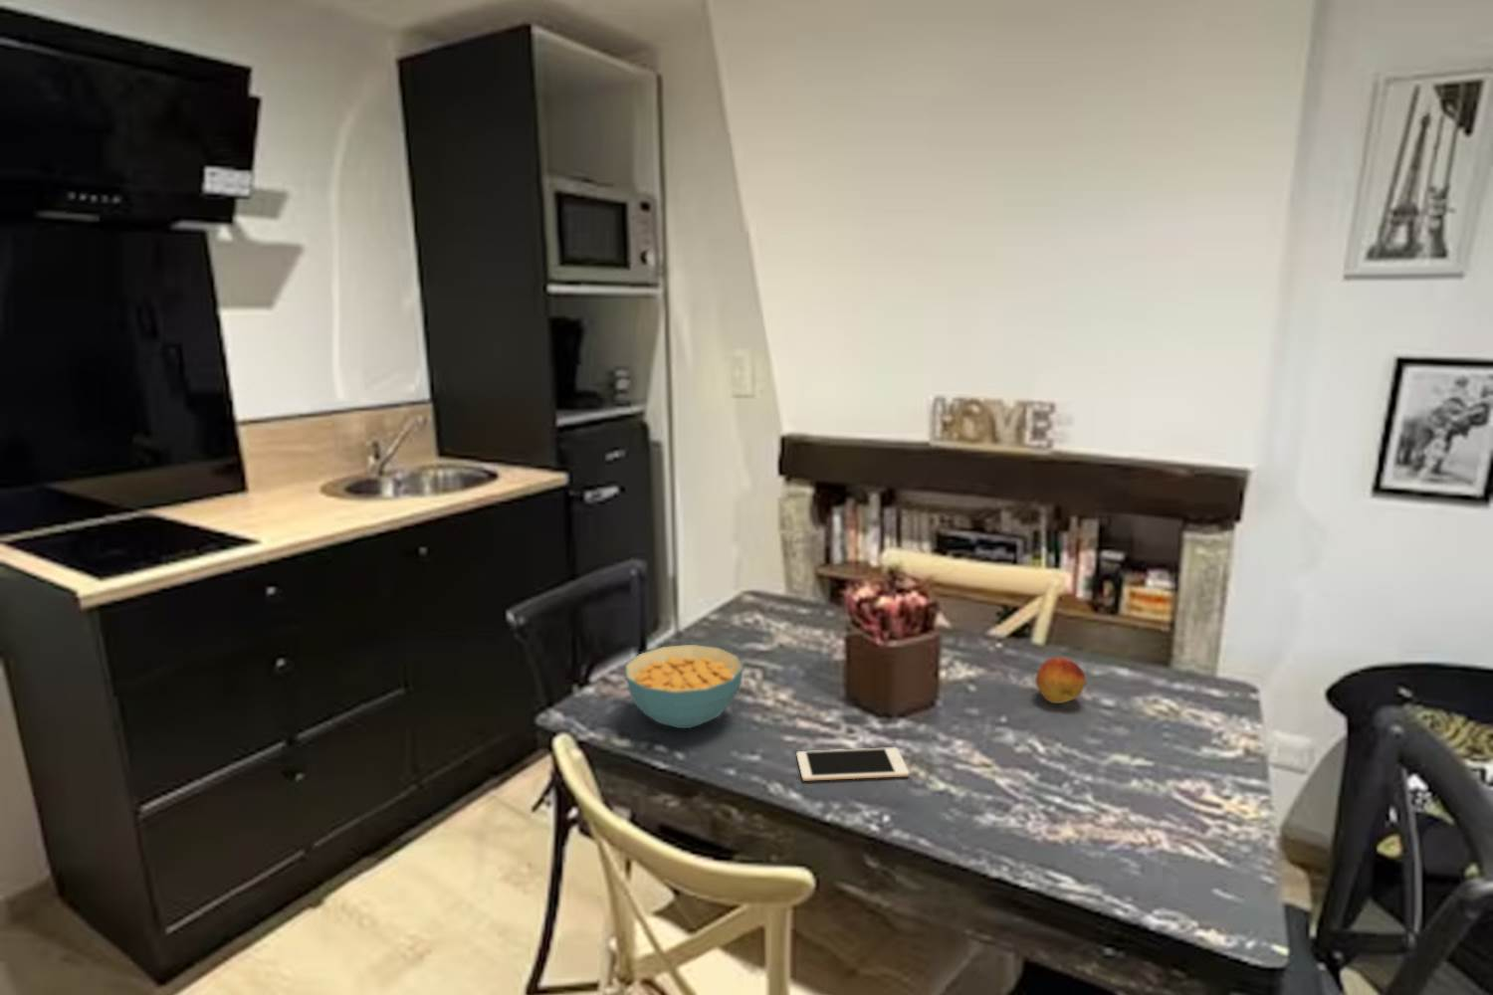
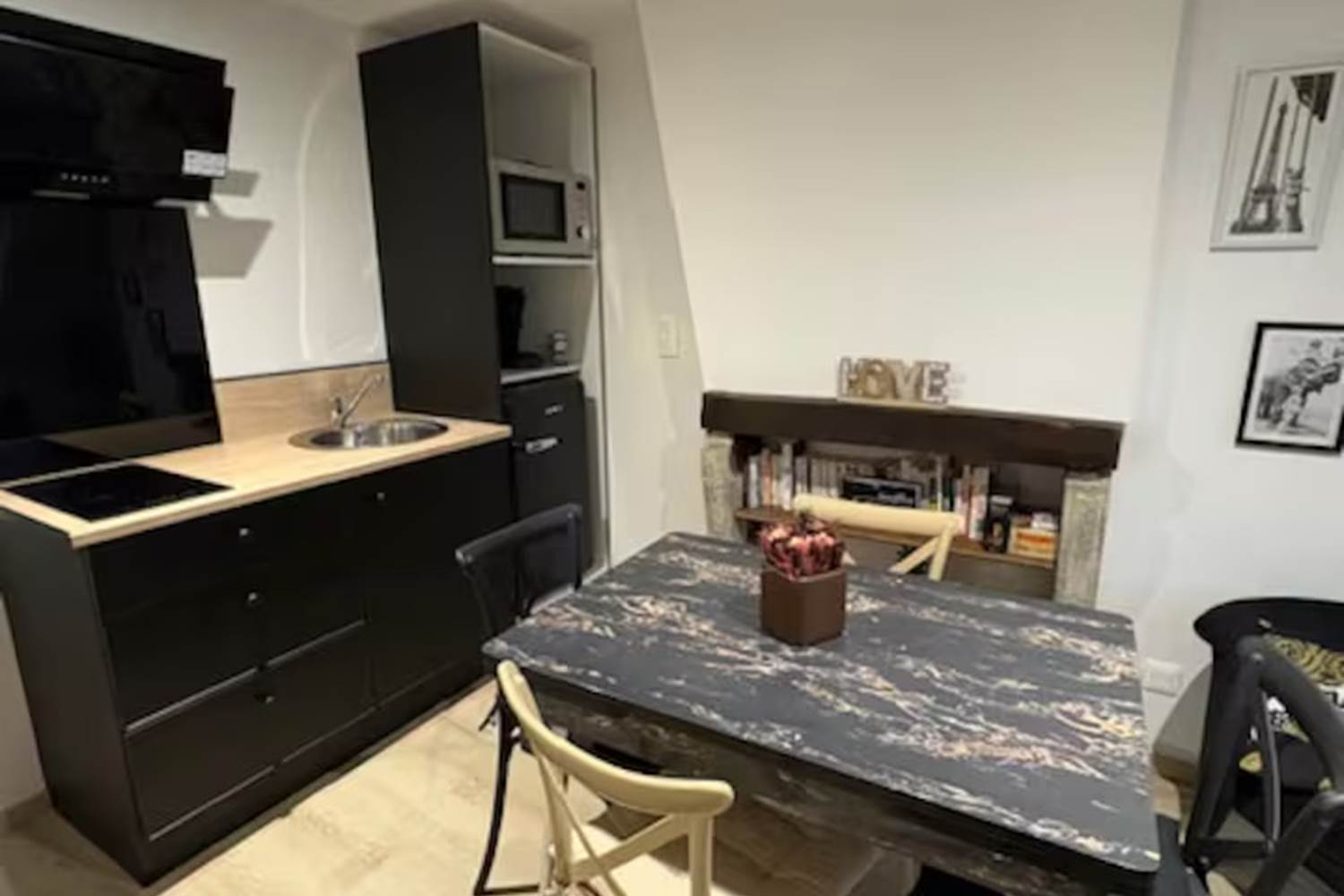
- fruit (1059, 680)
- cereal bowl (684, 694)
- cell phone (851, 763)
